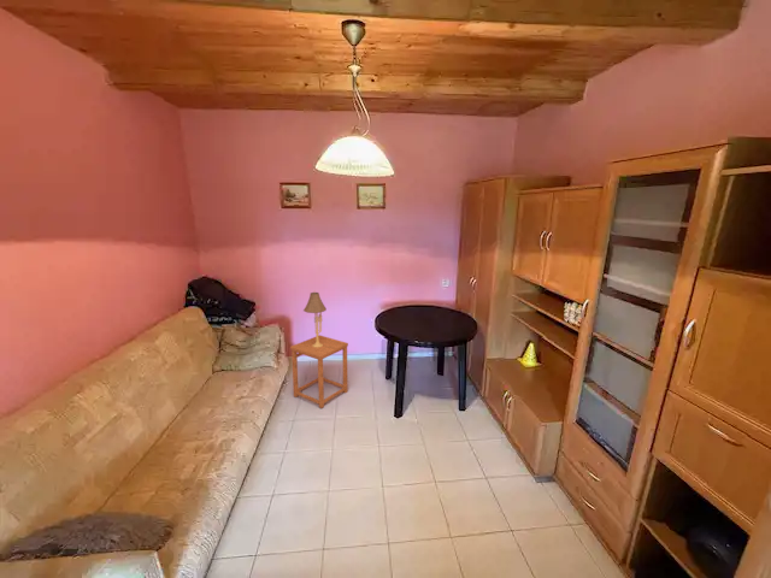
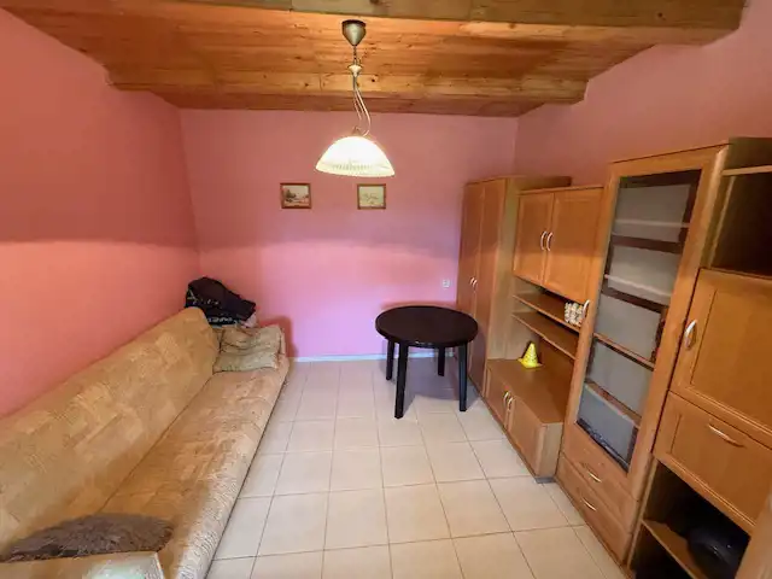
- table lamp (314, 317)
- side table (319, 370)
